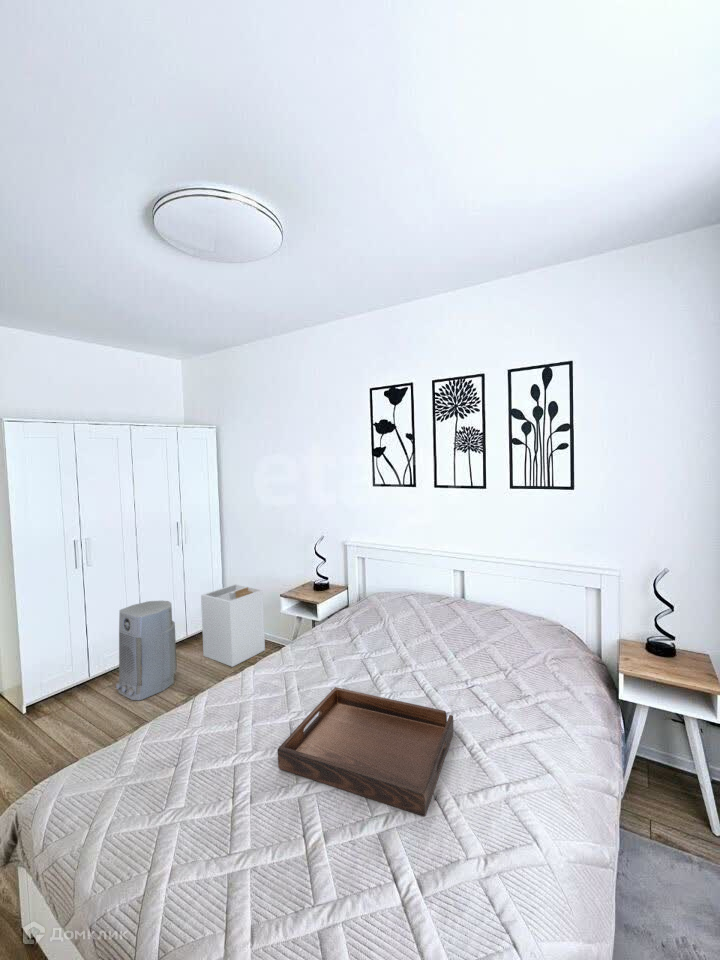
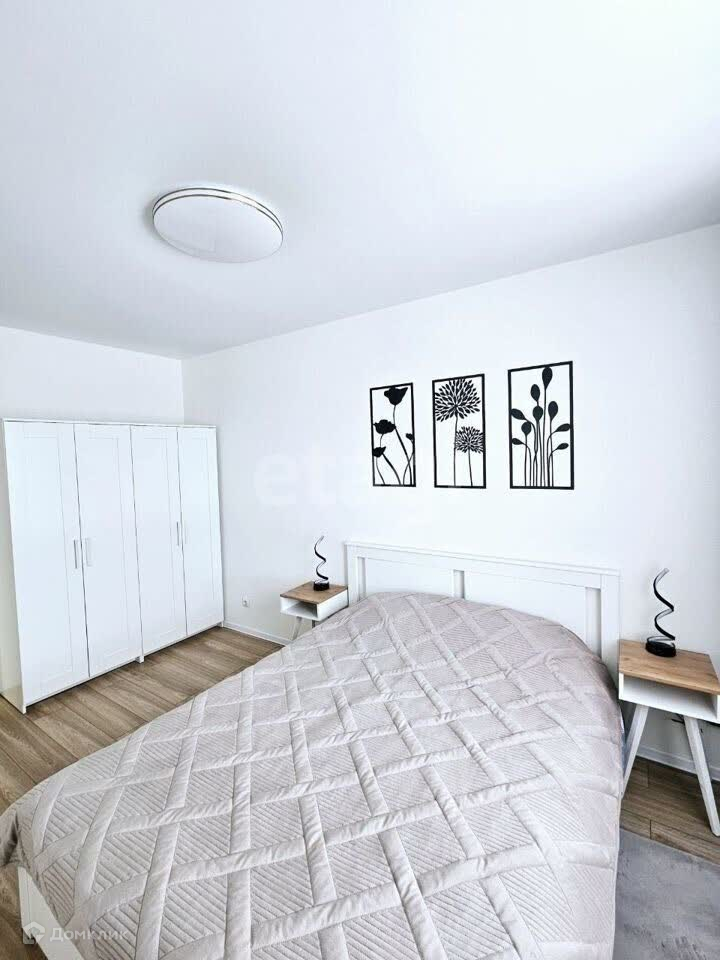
- air purifier (148, 646)
- laundry hamper (233, 622)
- serving tray (371, 739)
